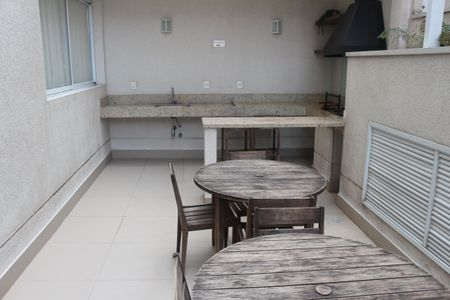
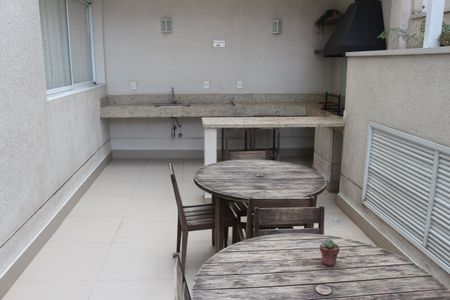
+ potted succulent (329, 251)
